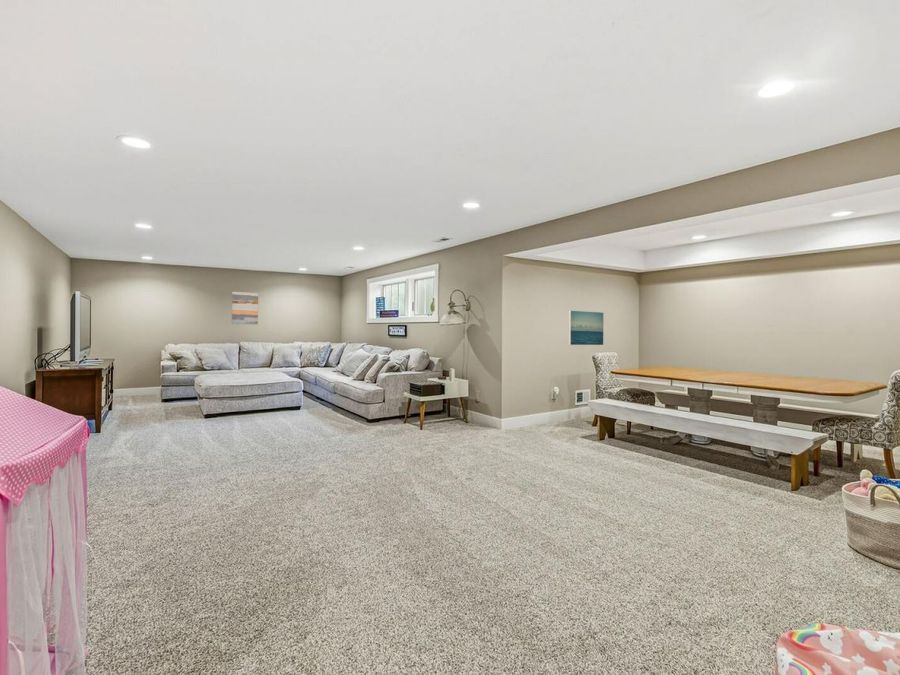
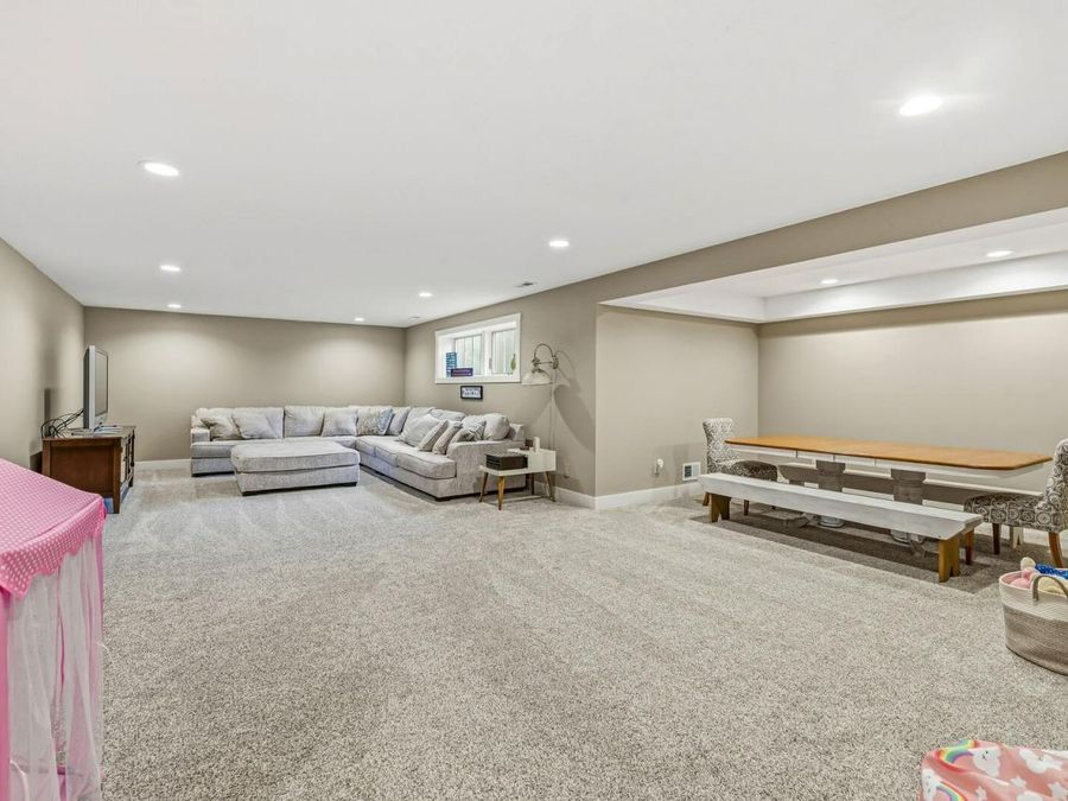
- wall art (245, 308)
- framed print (586, 328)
